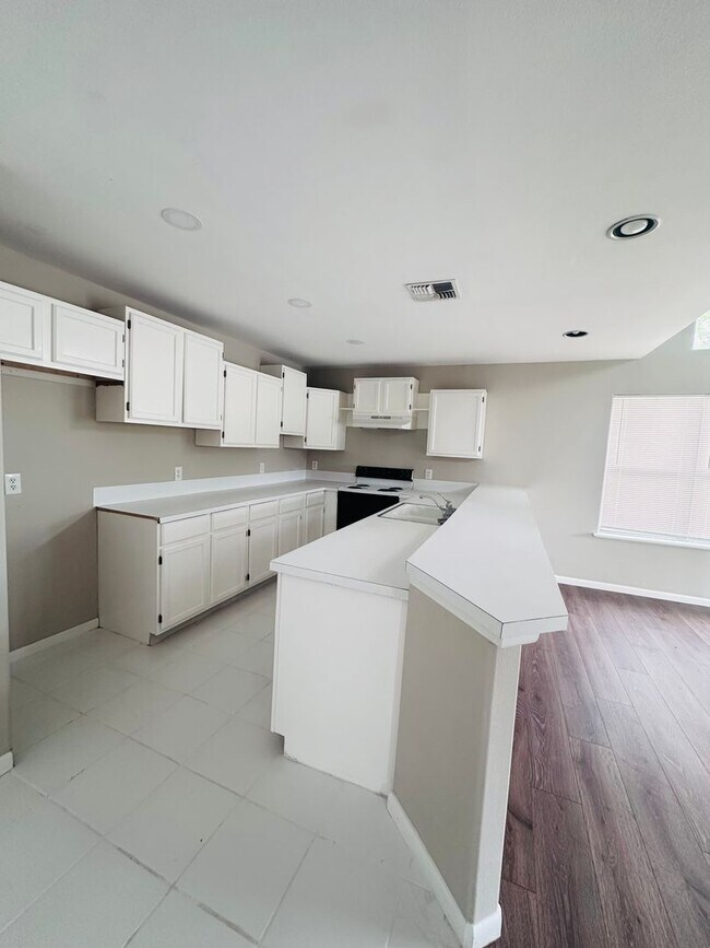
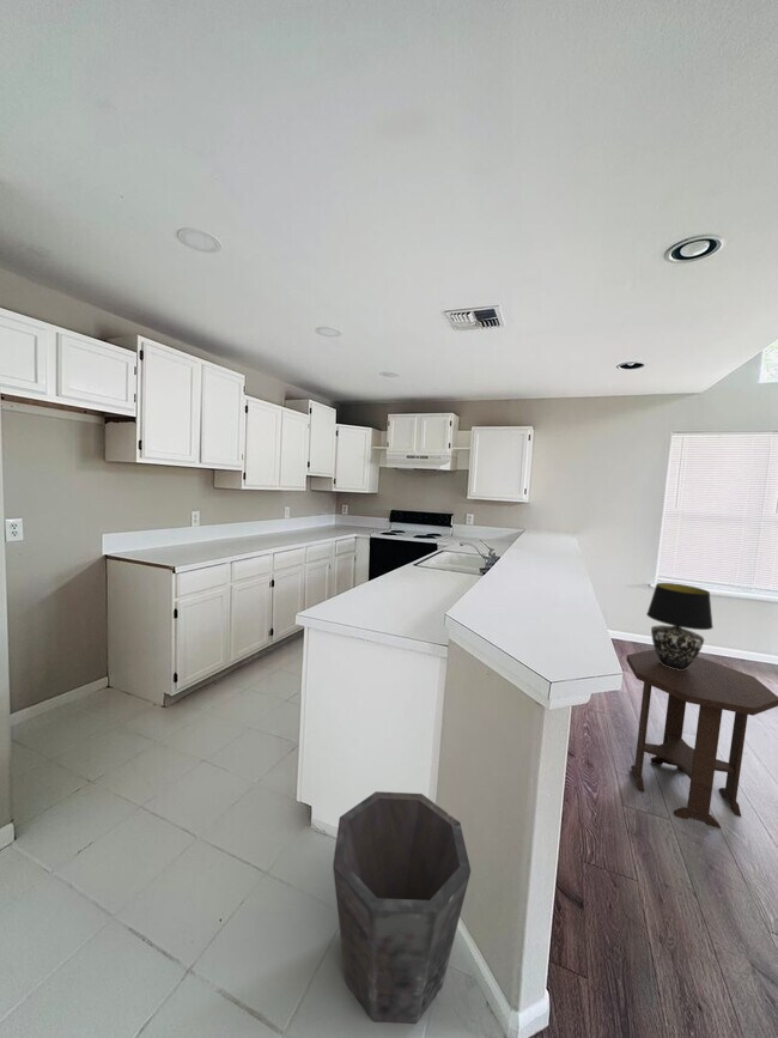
+ table lamp (677, 626)
+ waste bin (396, 903)
+ side table (681, 733)
